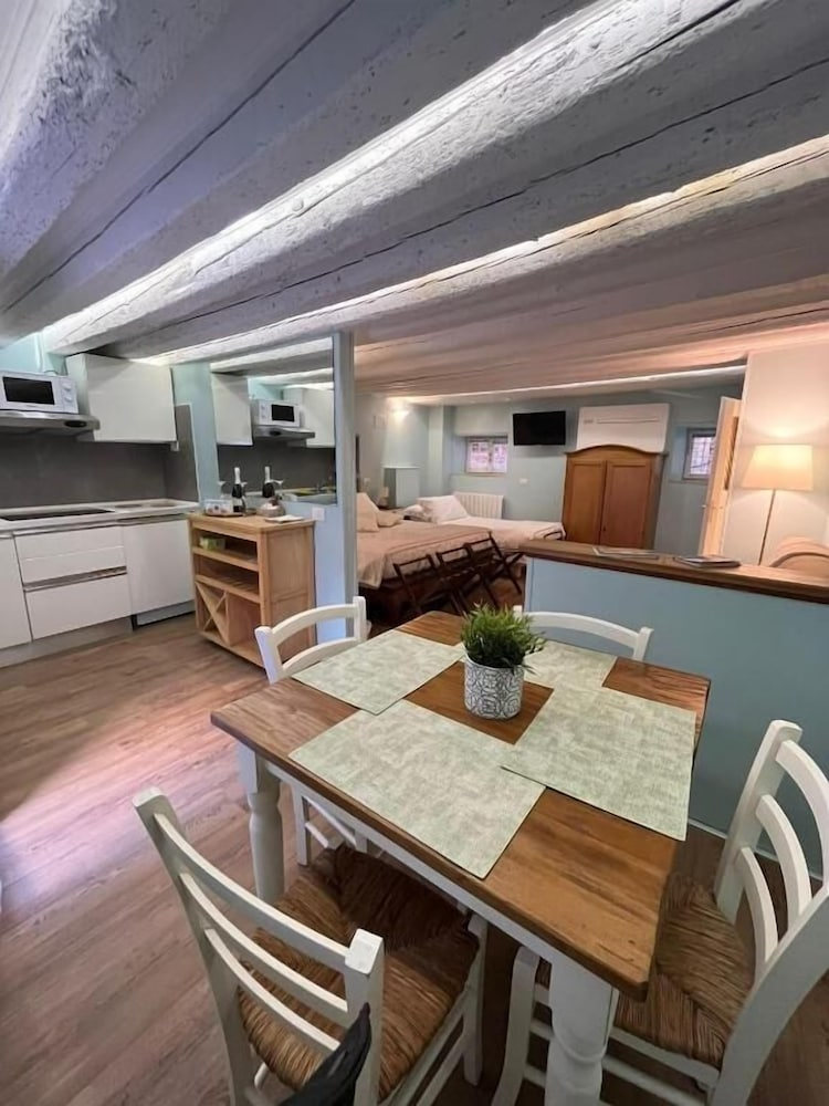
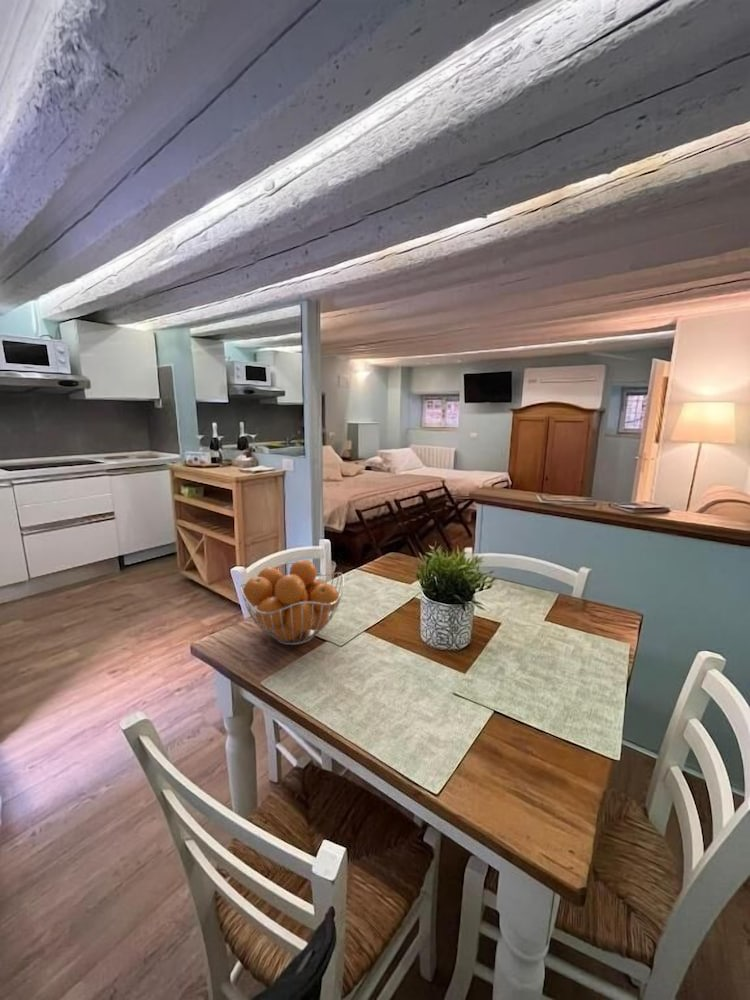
+ fruit basket (294, 600)
